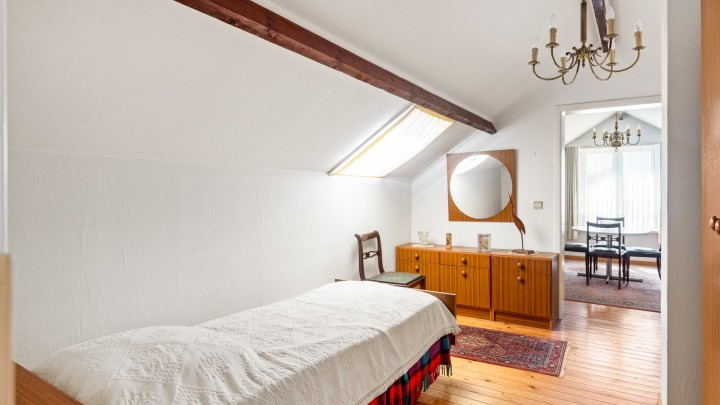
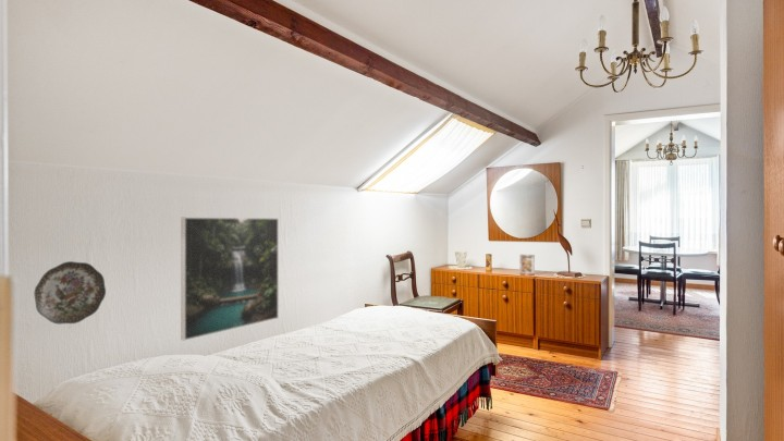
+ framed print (234, 272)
+ decorative plate (71, 292)
